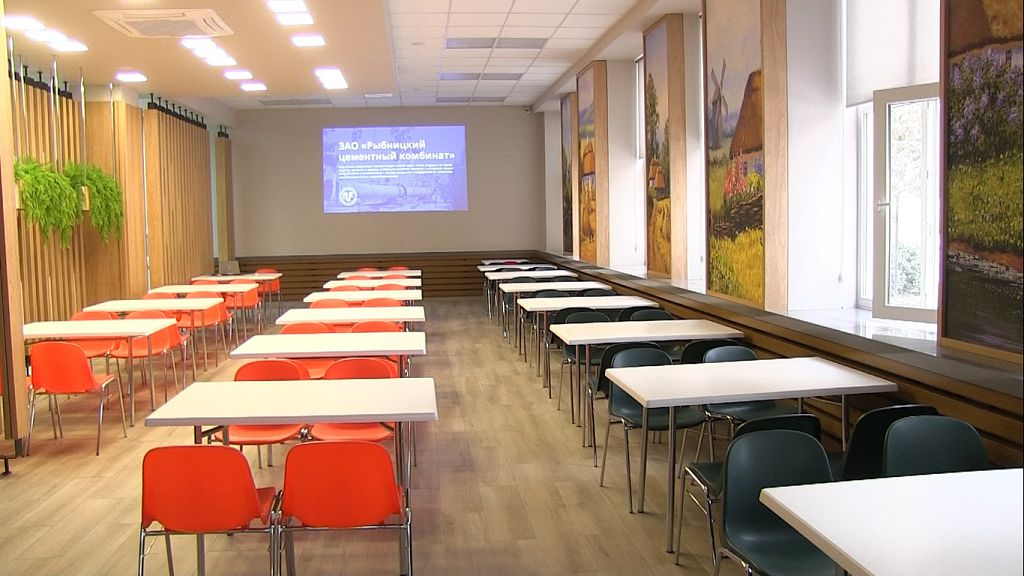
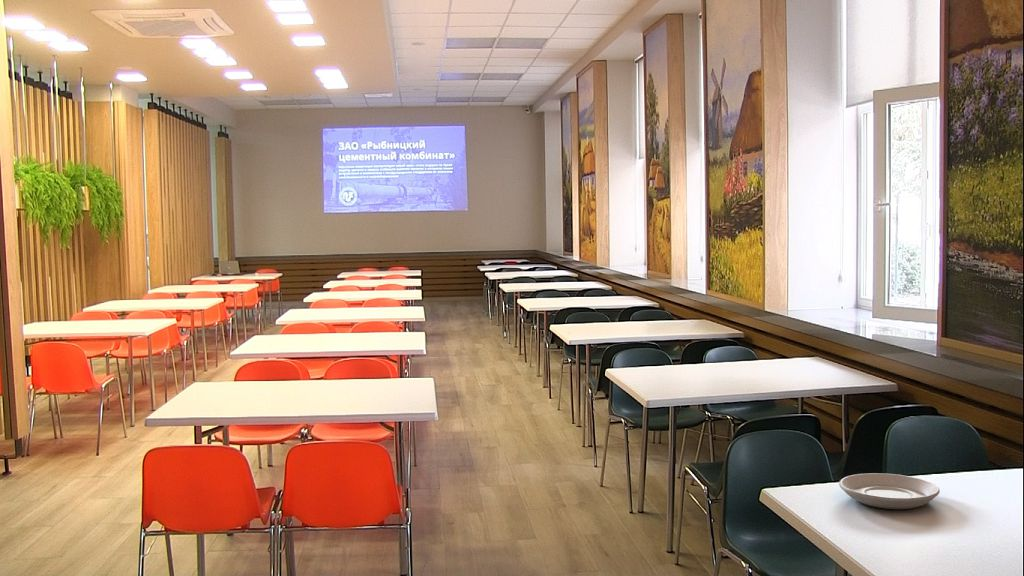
+ plate (888, 492)
